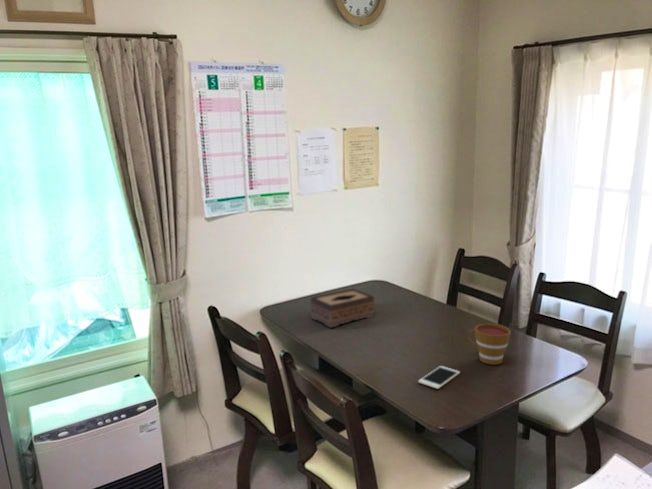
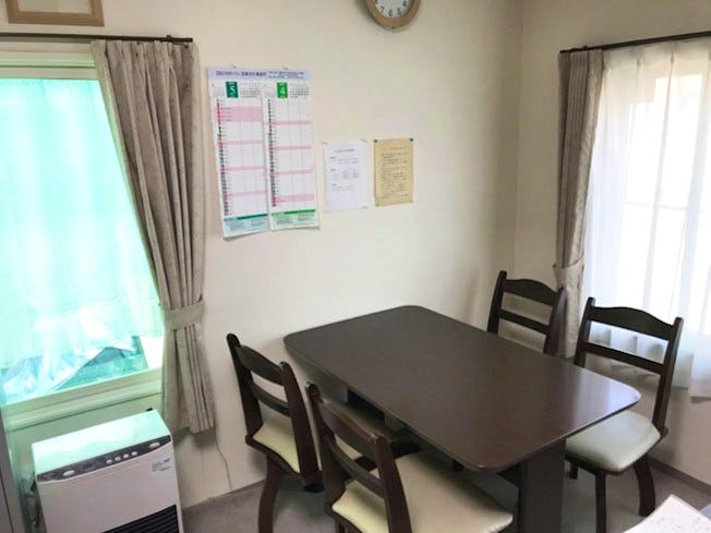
- cup (488, 344)
- cell phone (439, 376)
- tissue box (342, 307)
